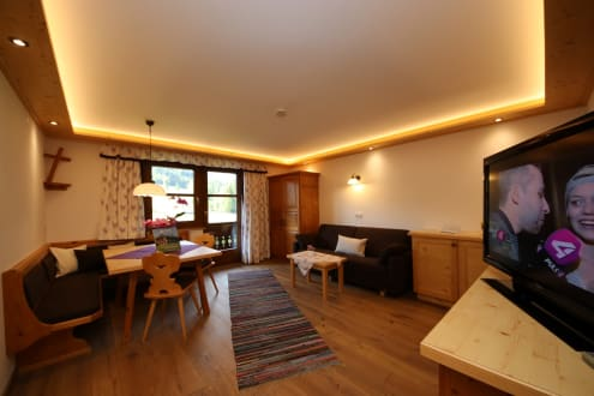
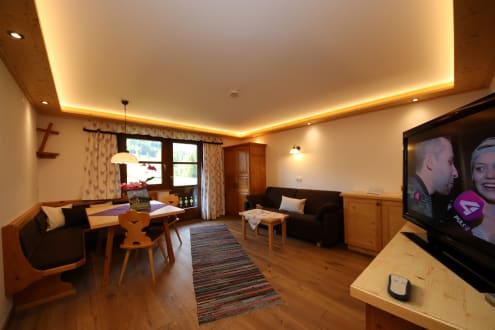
+ remote control (398, 286)
